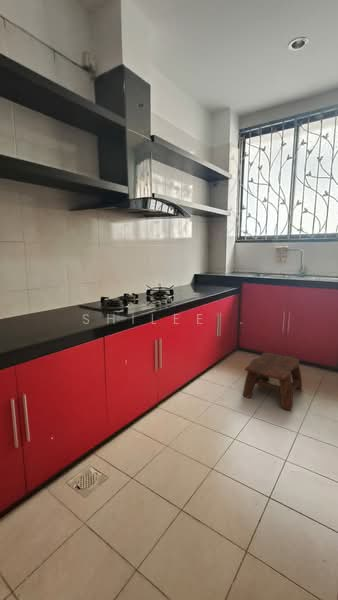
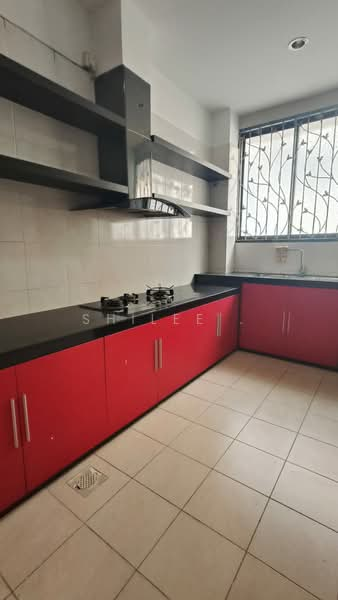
- stool (275, 377)
